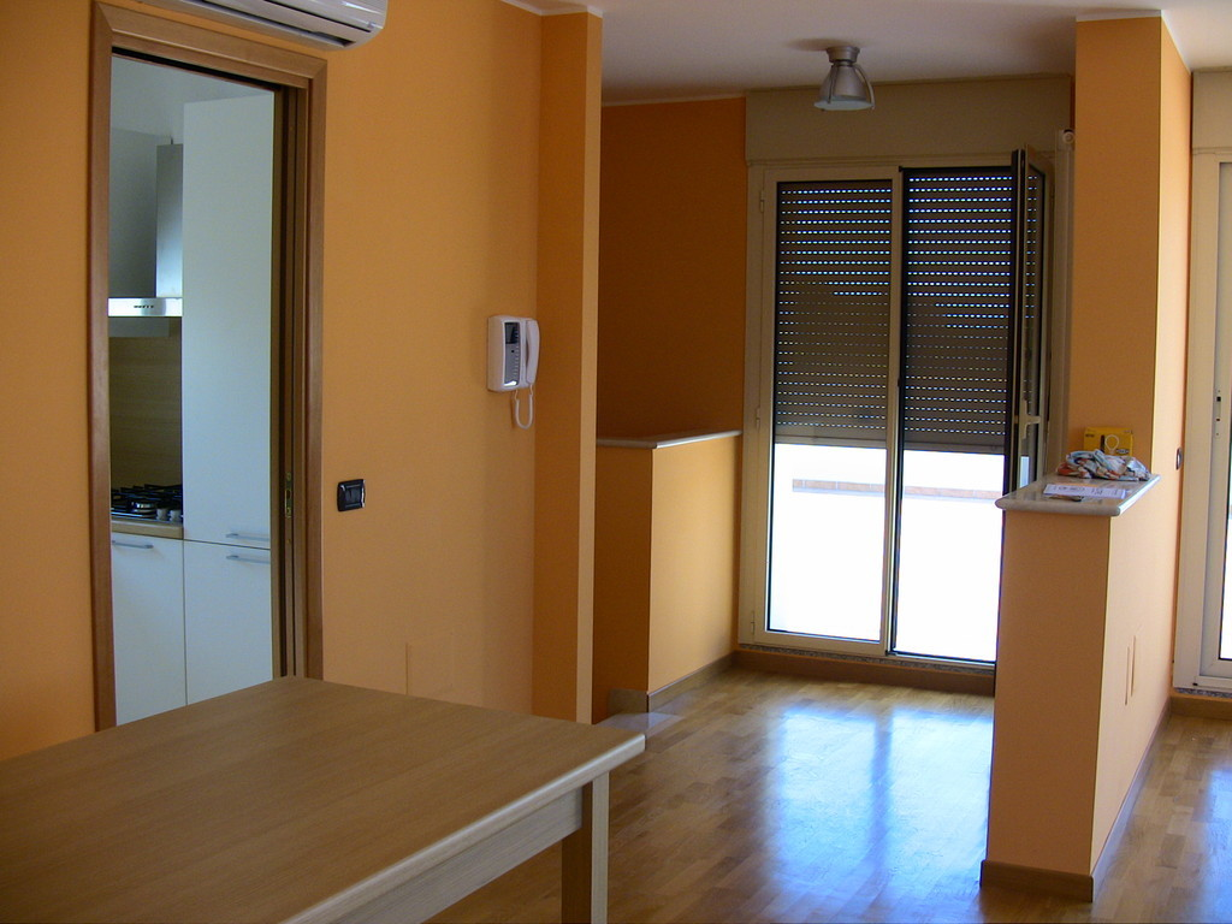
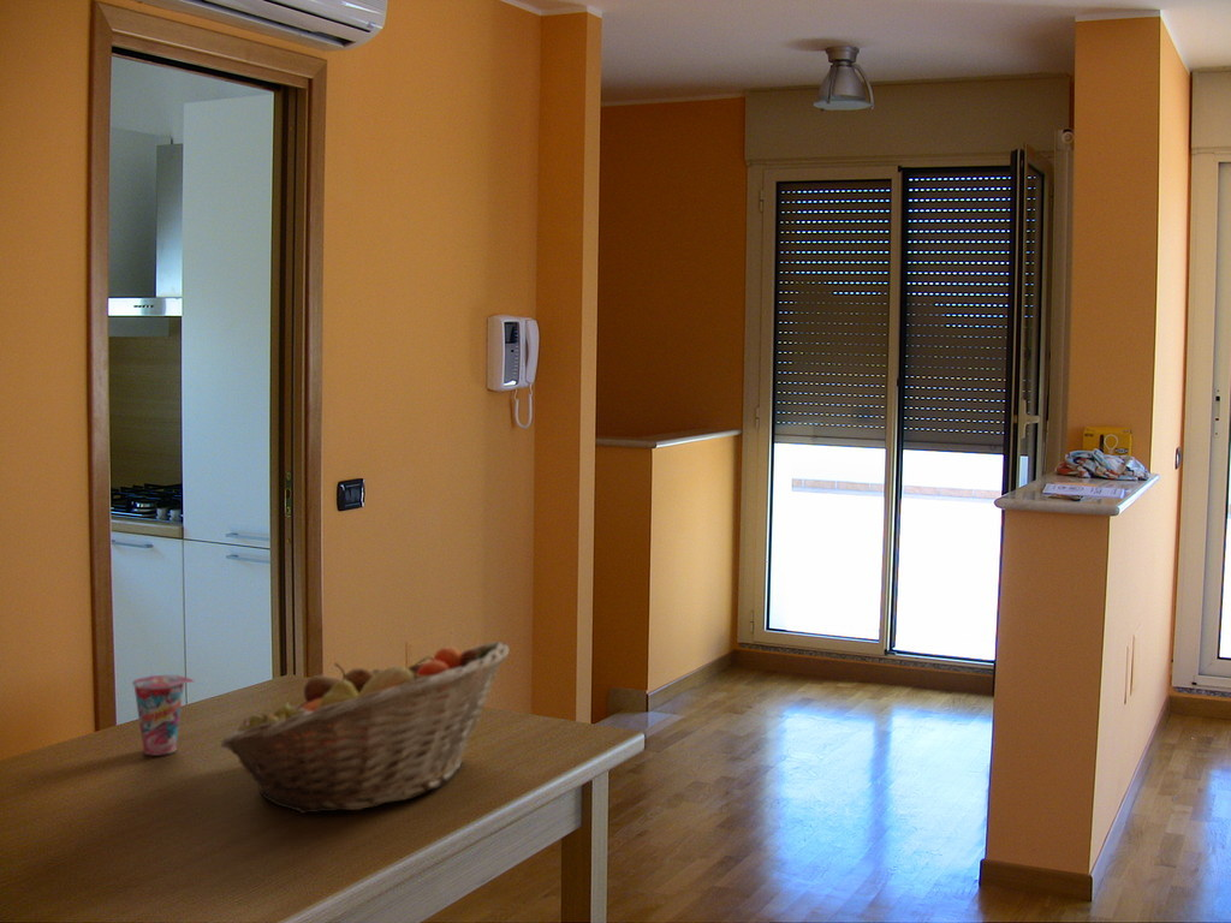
+ fruit basket (374, 714)
+ cup (162, 715)
